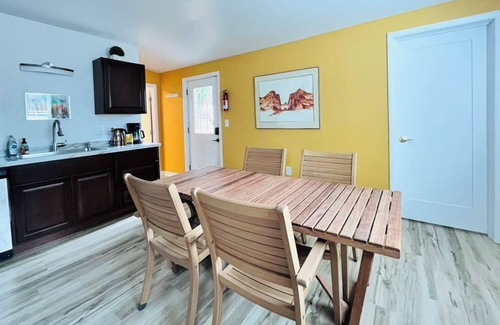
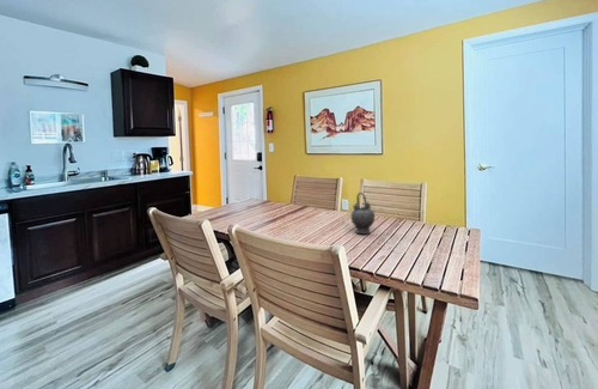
+ teapot (361, 212)
